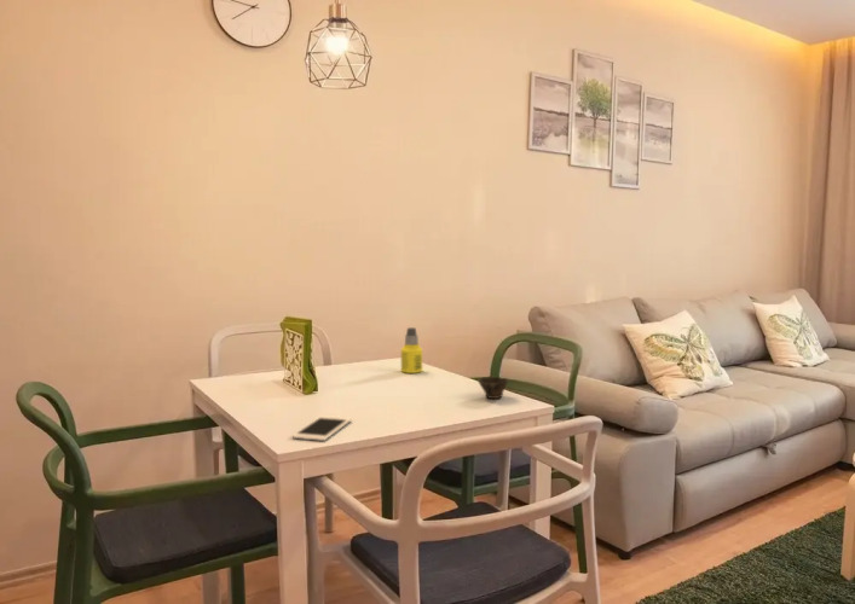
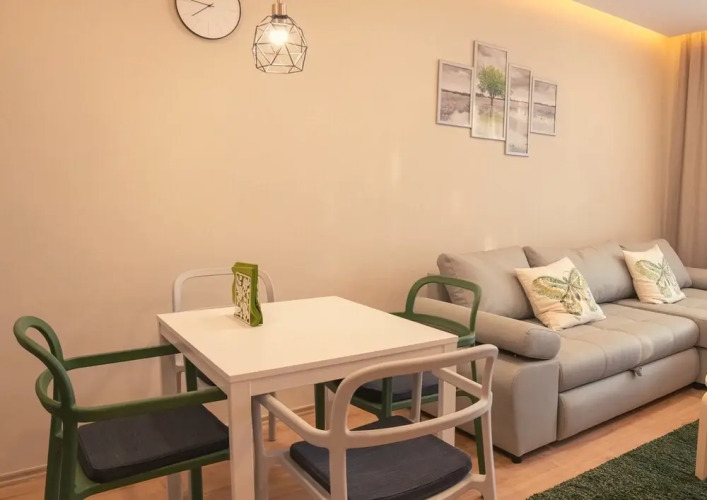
- cup (492, 388)
- bottle (411, 349)
- cell phone (323, 426)
